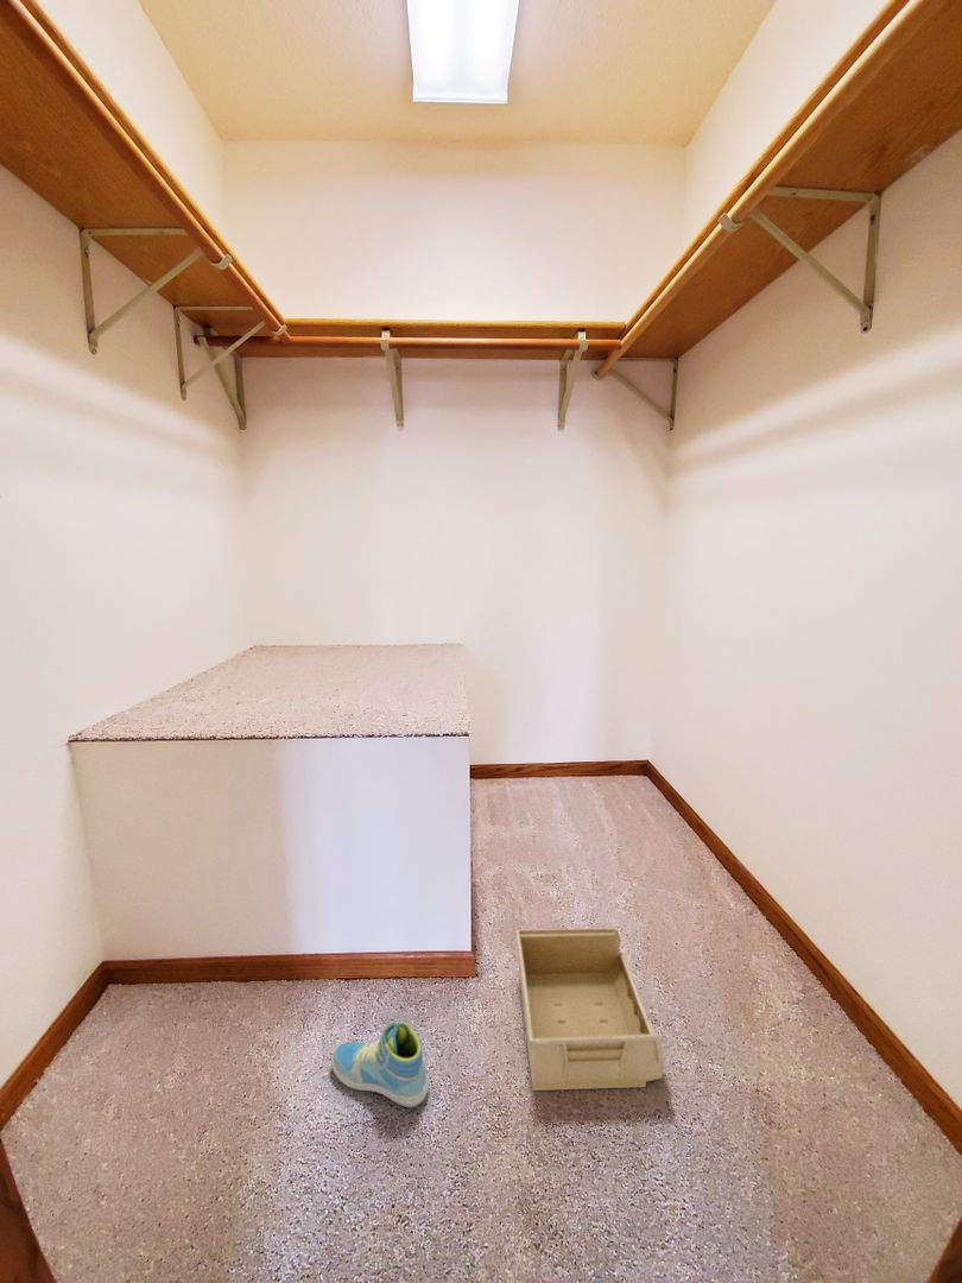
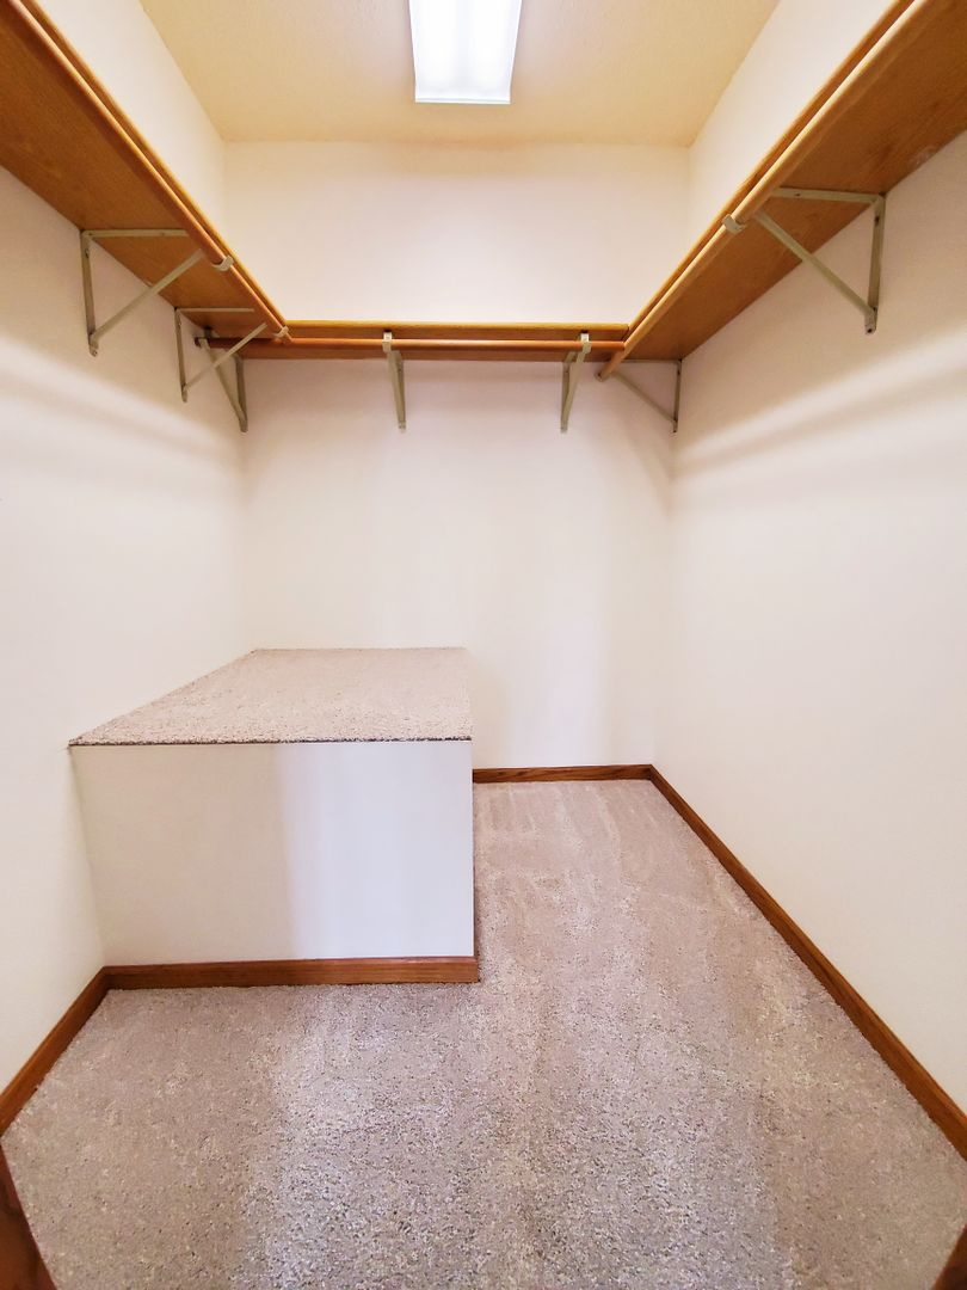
- sneaker (379, 1048)
- storage bin (582, 1000)
